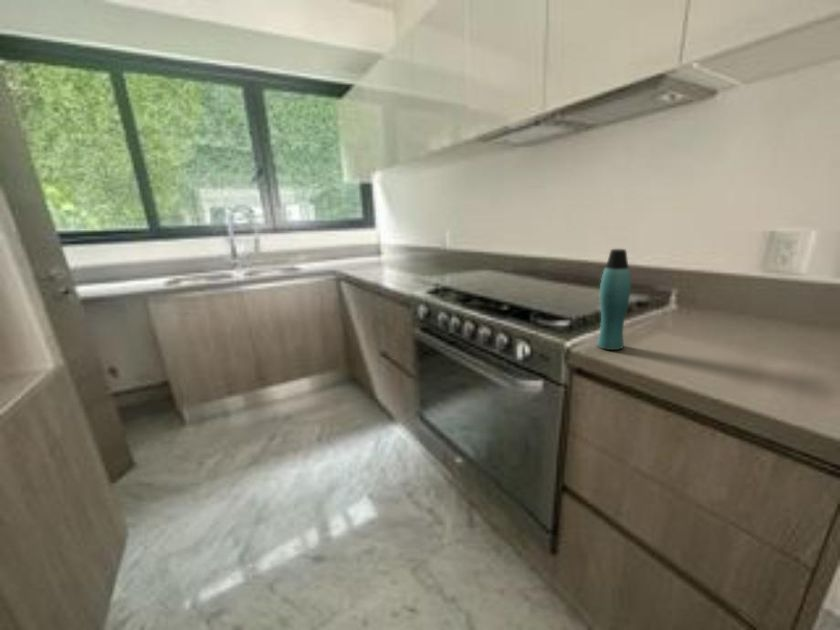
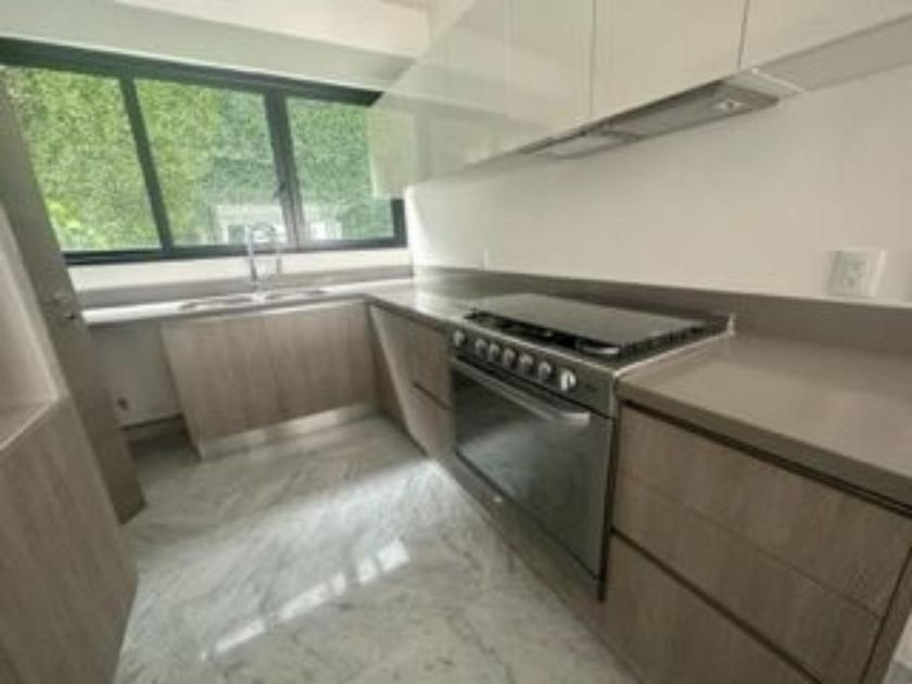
- bottle (614, 299)
